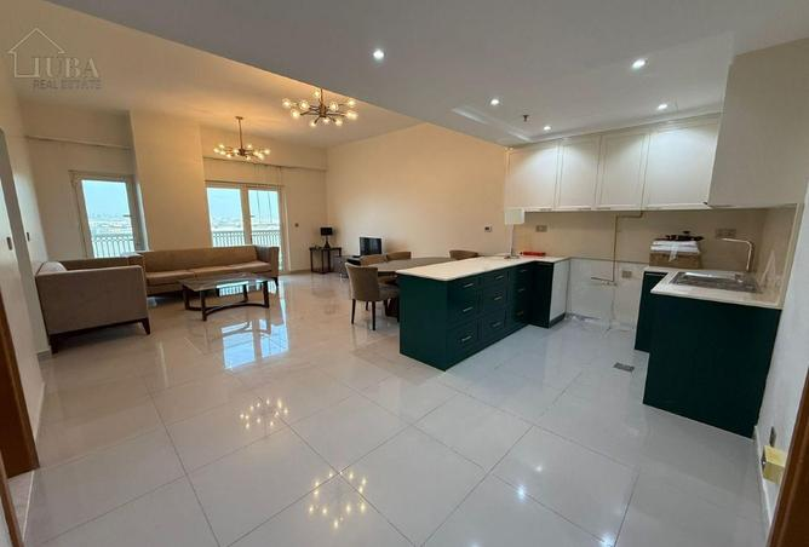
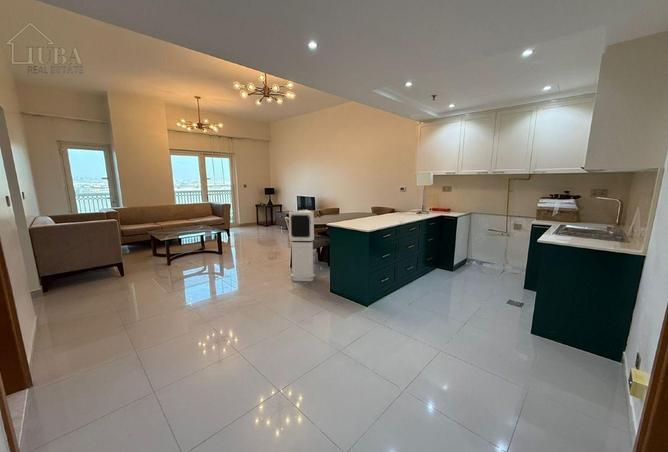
+ air purifier (303, 244)
